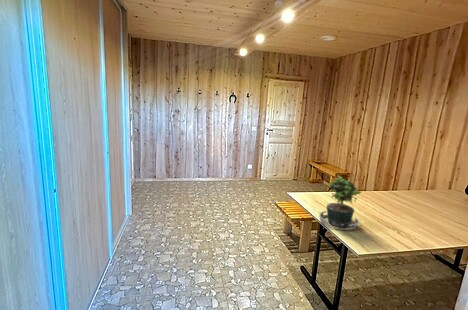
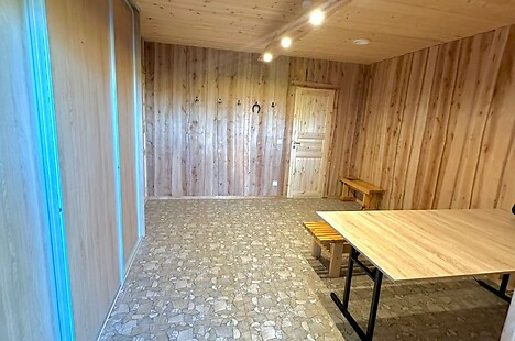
- potted plant (343, 200)
